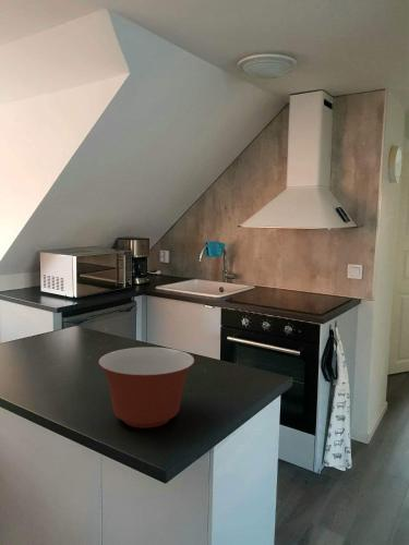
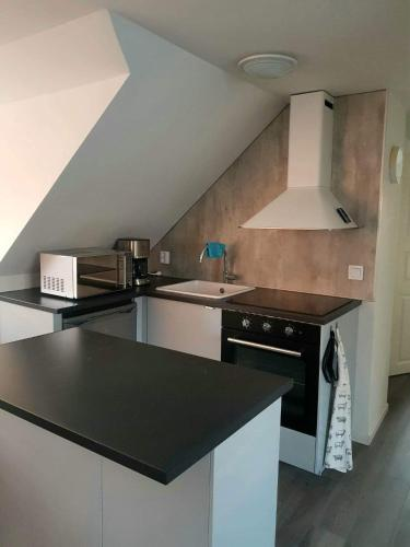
- mixing bowl (146, 388)
